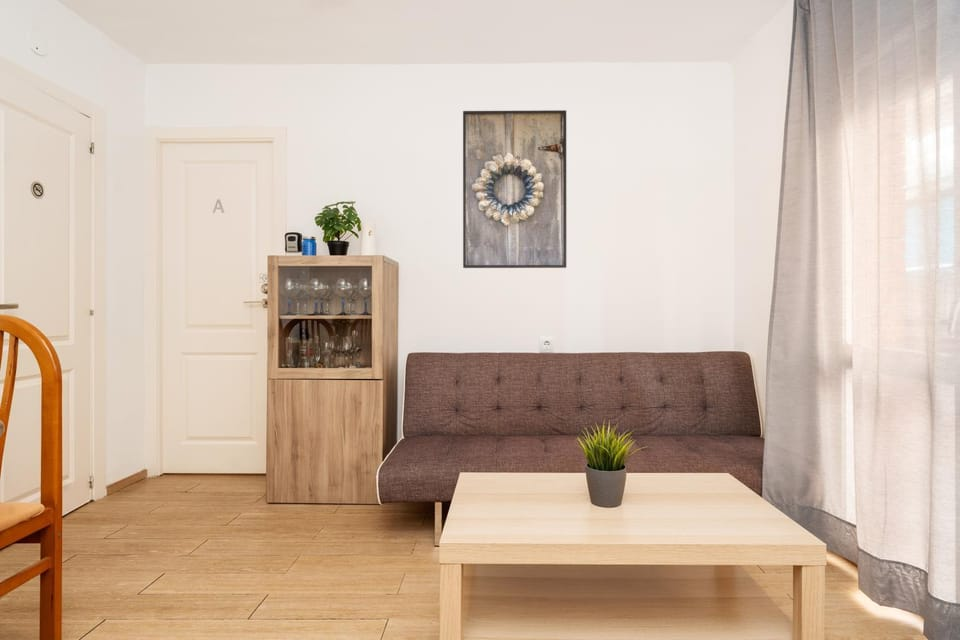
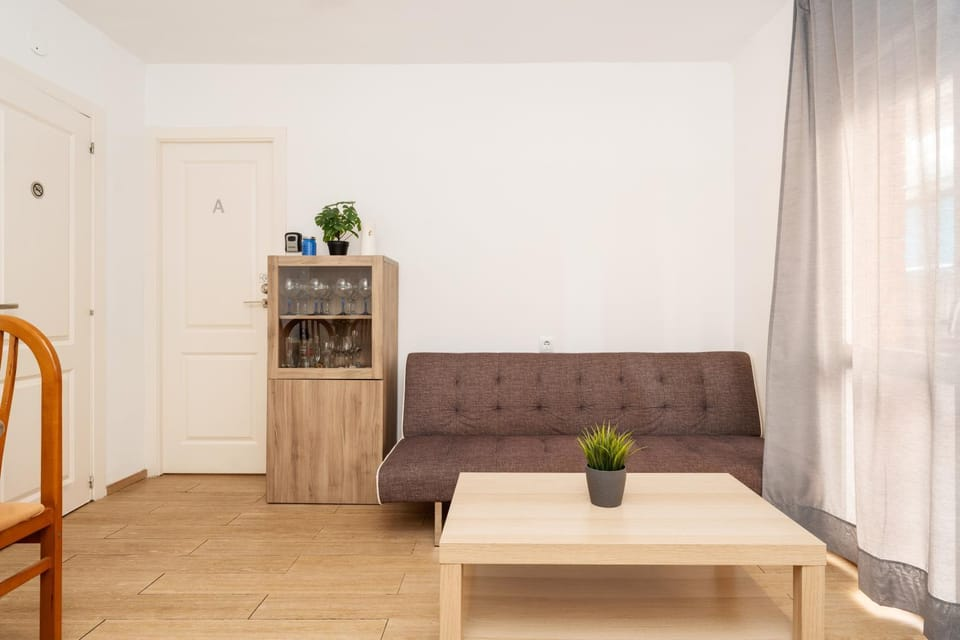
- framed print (514, 189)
